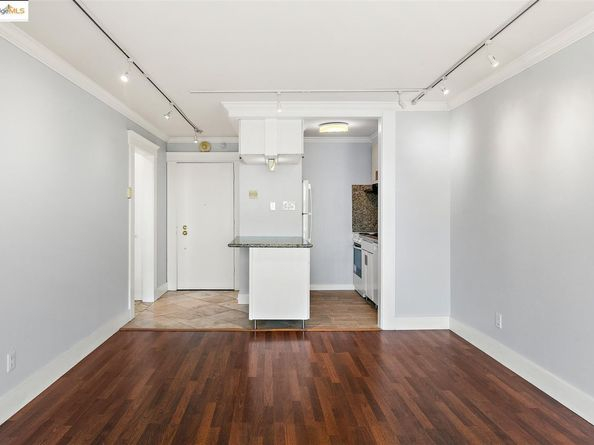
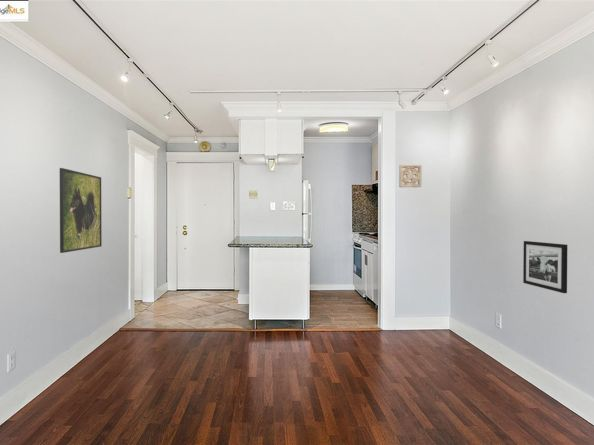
+ wall ornament (410, 176)
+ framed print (82, 211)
+ picture frame (543, 265)
